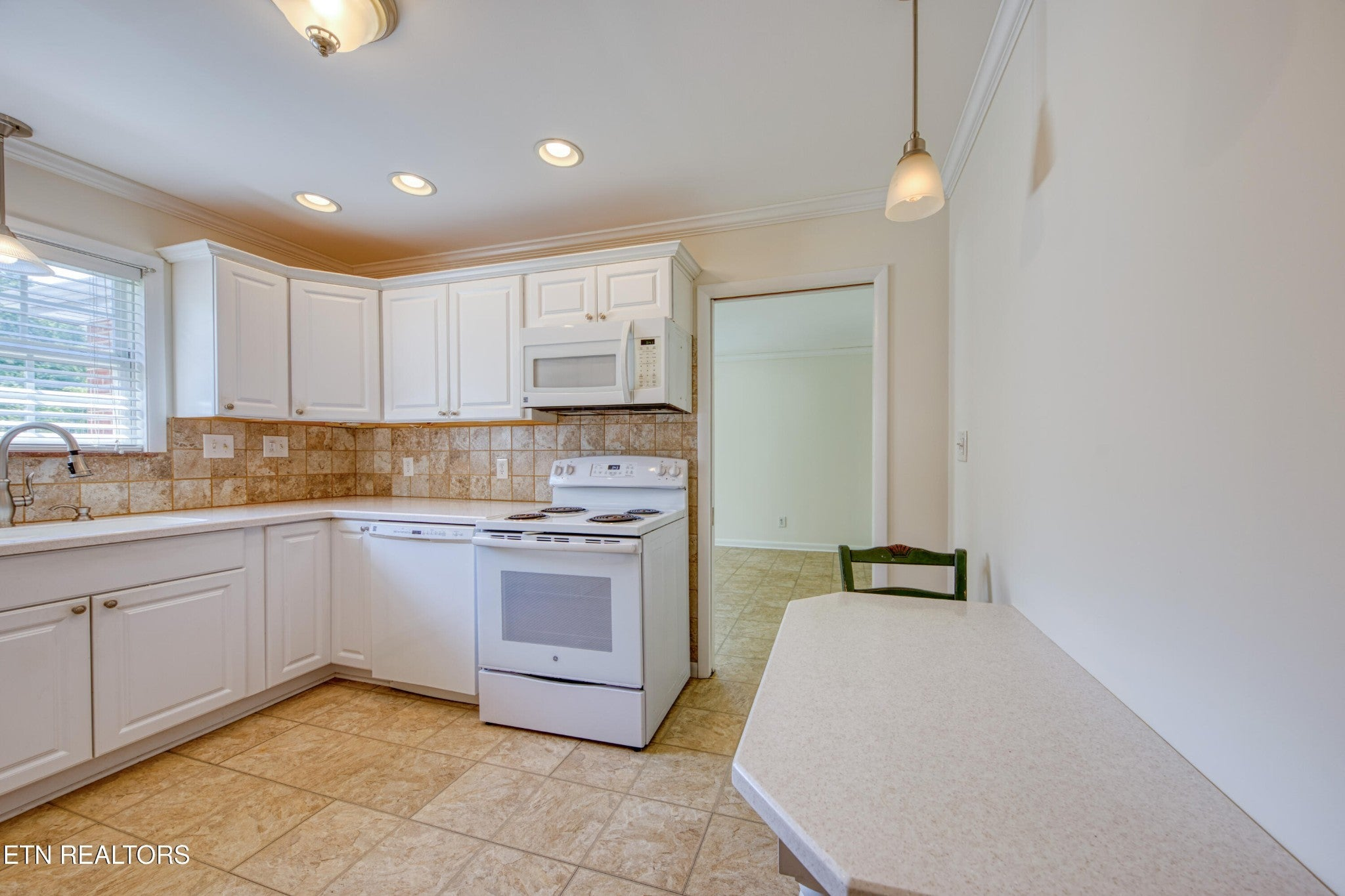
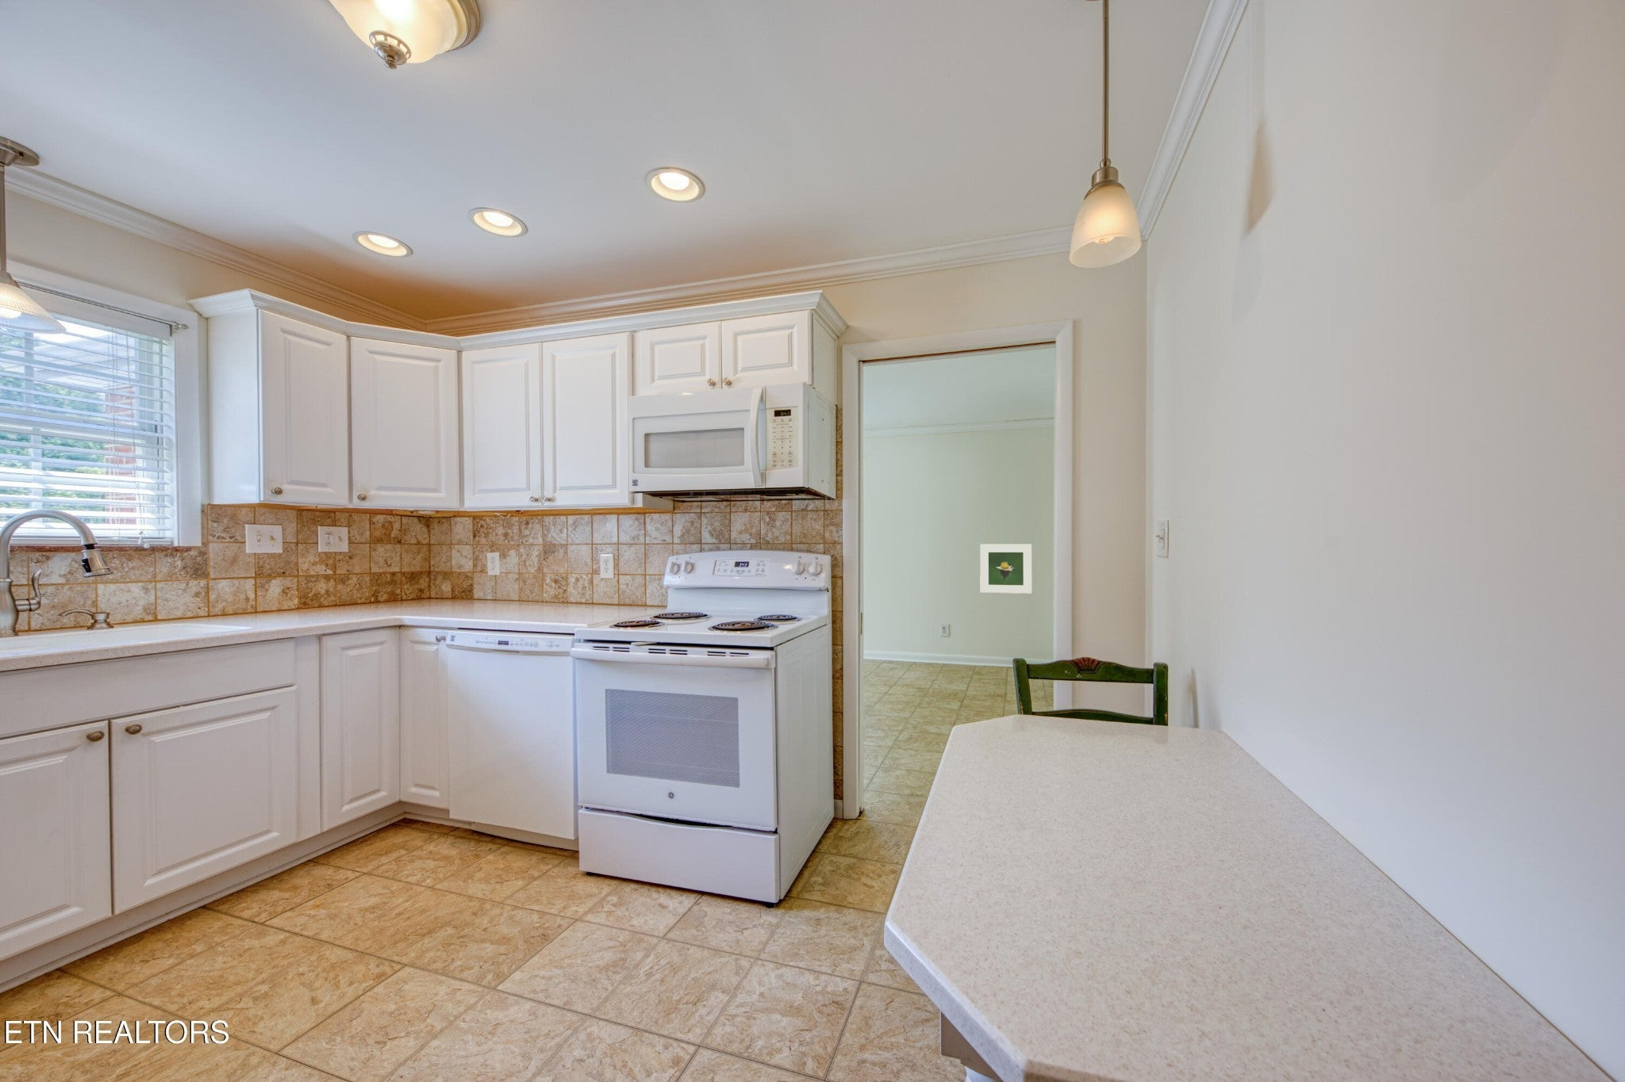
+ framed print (1005, 569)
